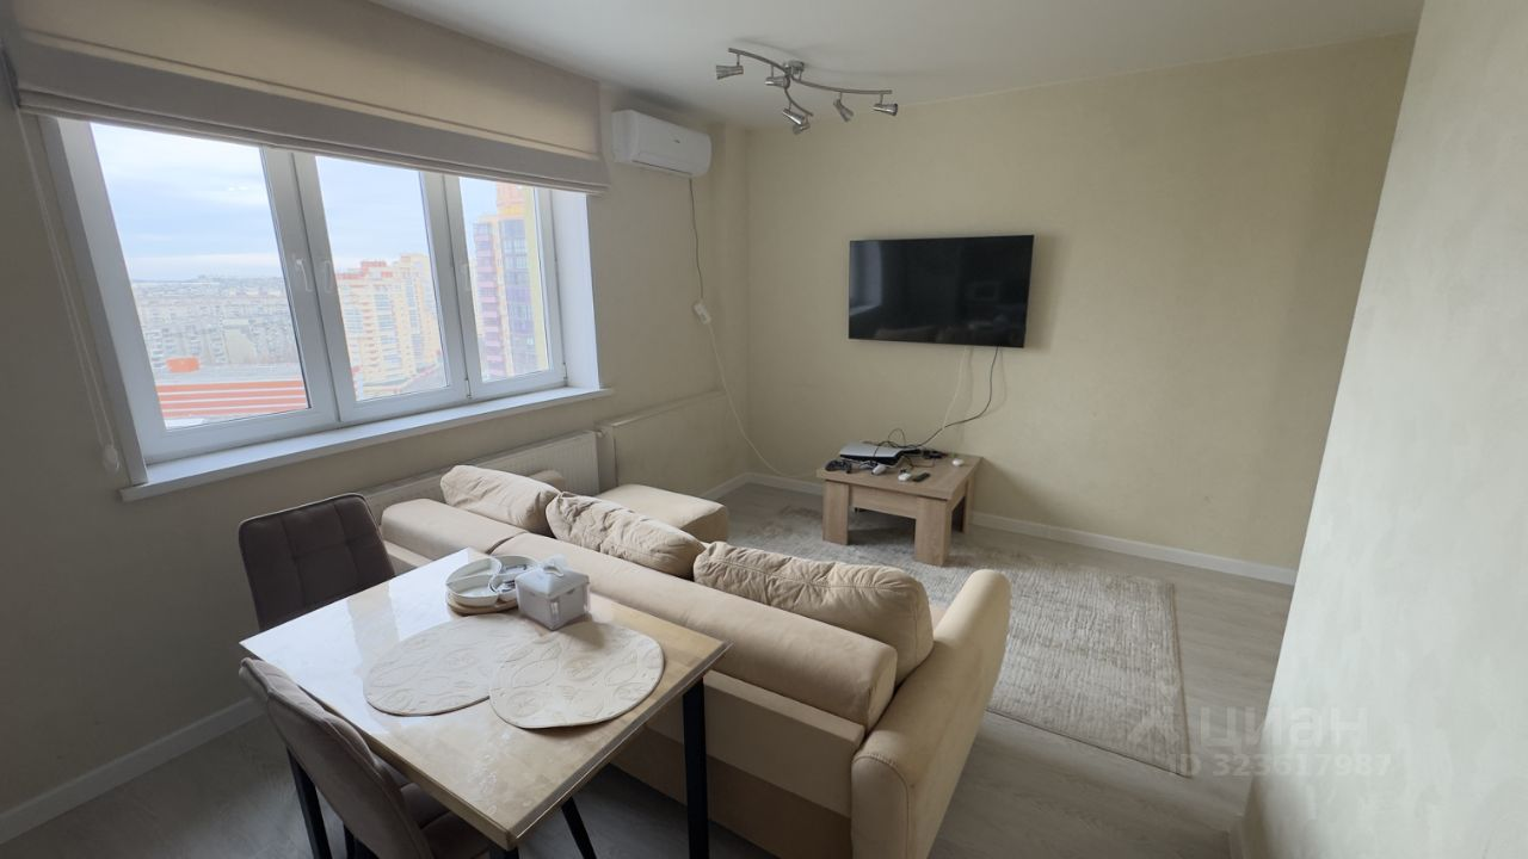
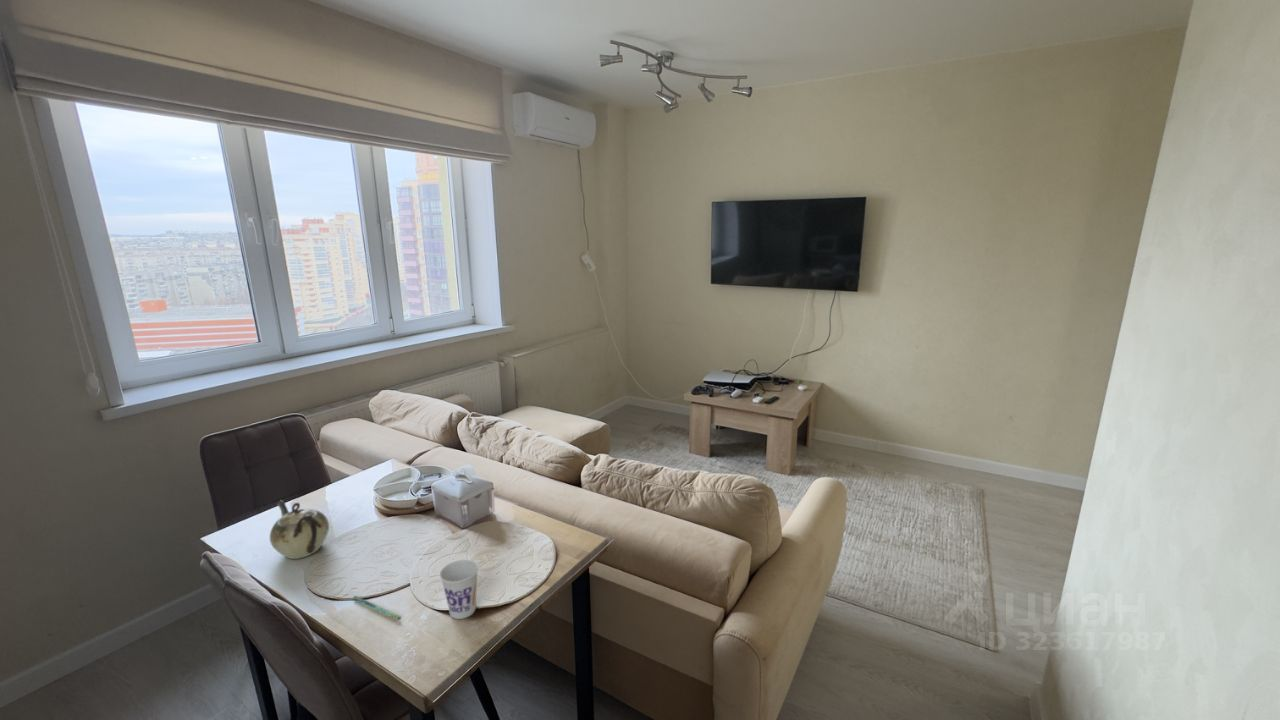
+ cup (461, 590)
+ teapot (297, 526)
+ pen (376, 607)
